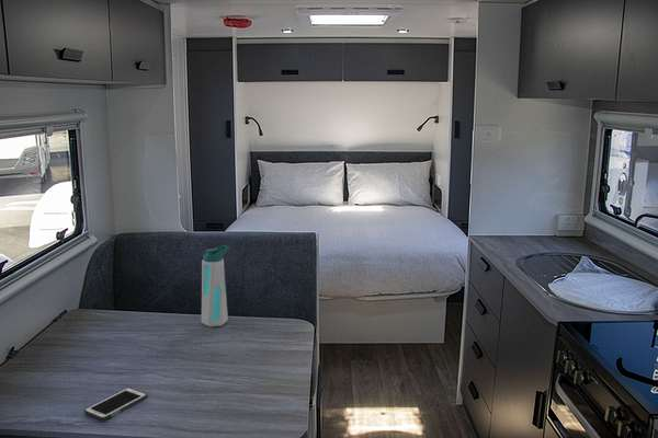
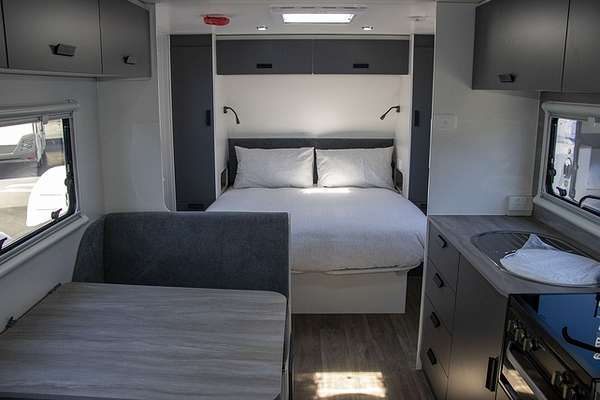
- cell phone (116, 403)
- water bottle (215, 285)
